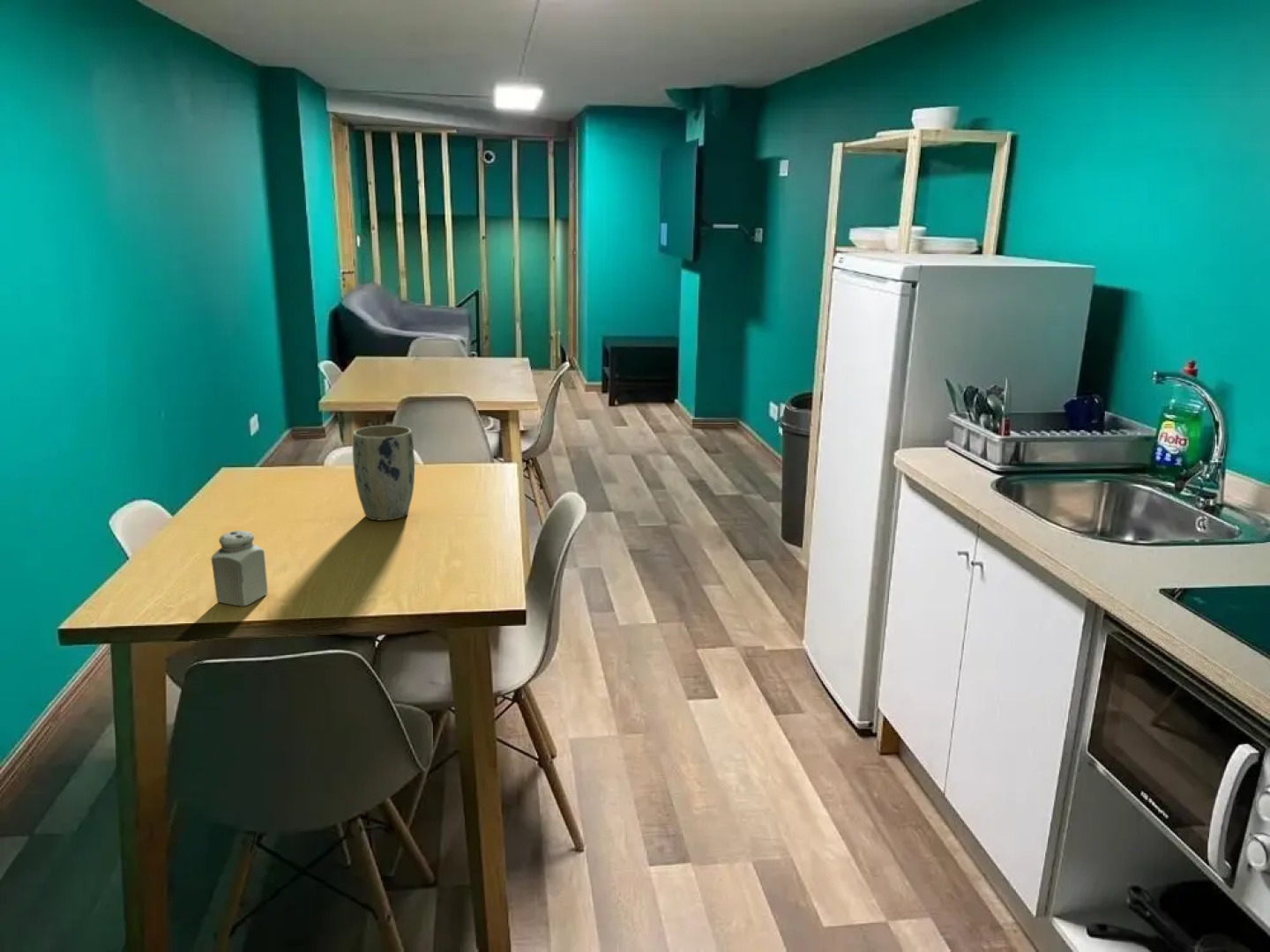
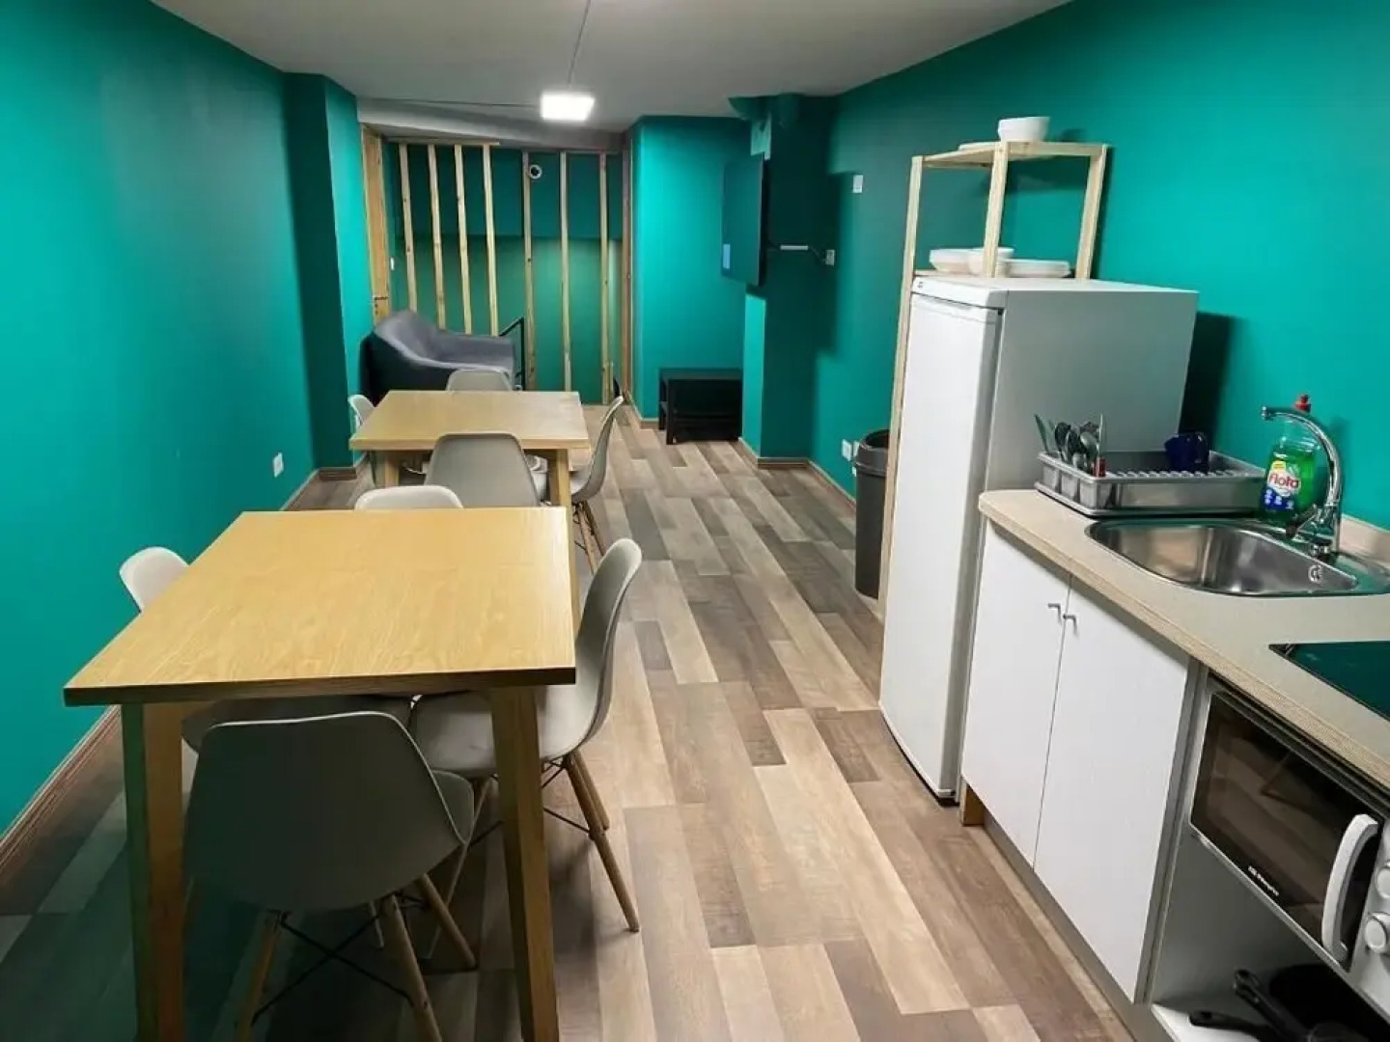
- plant pot (385, 473)
- salt shaker (239, 566)
